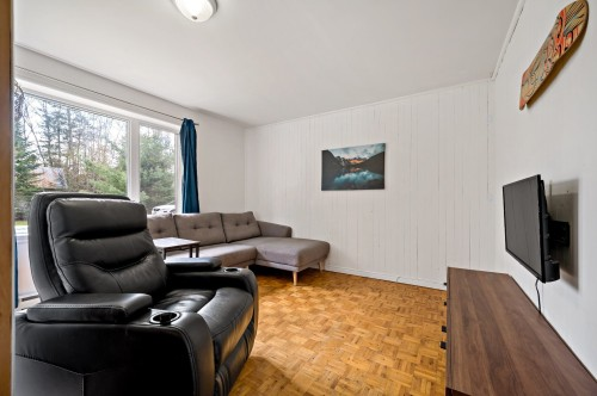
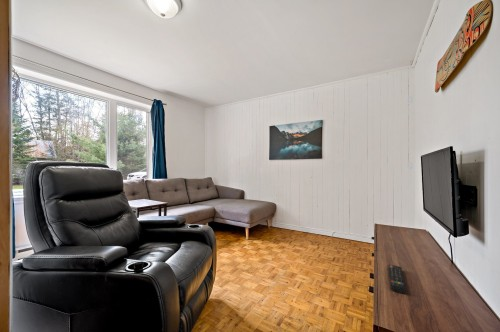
+ remote control (396, 277)
